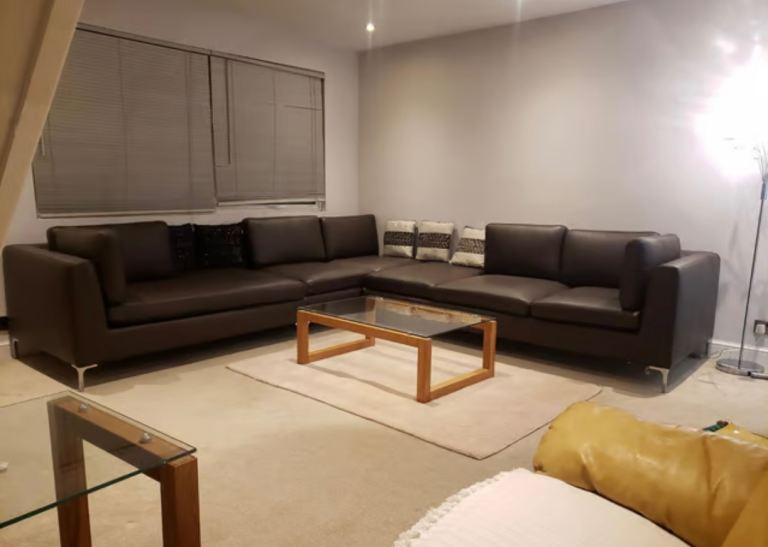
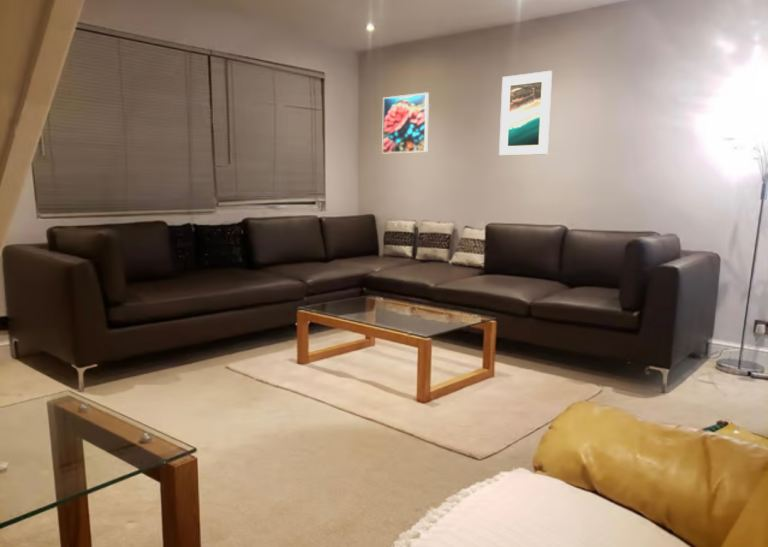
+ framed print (524, 114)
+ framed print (404, 124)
